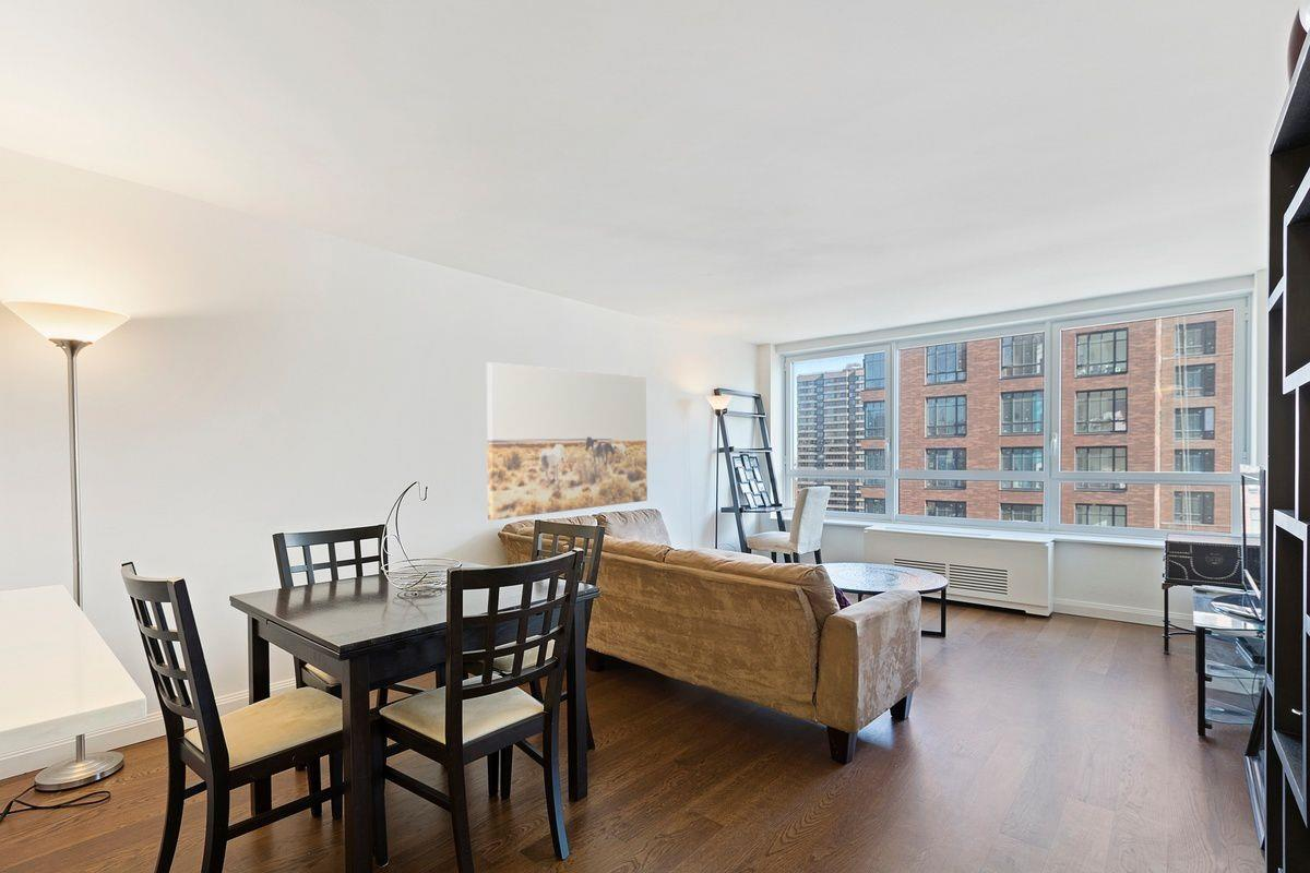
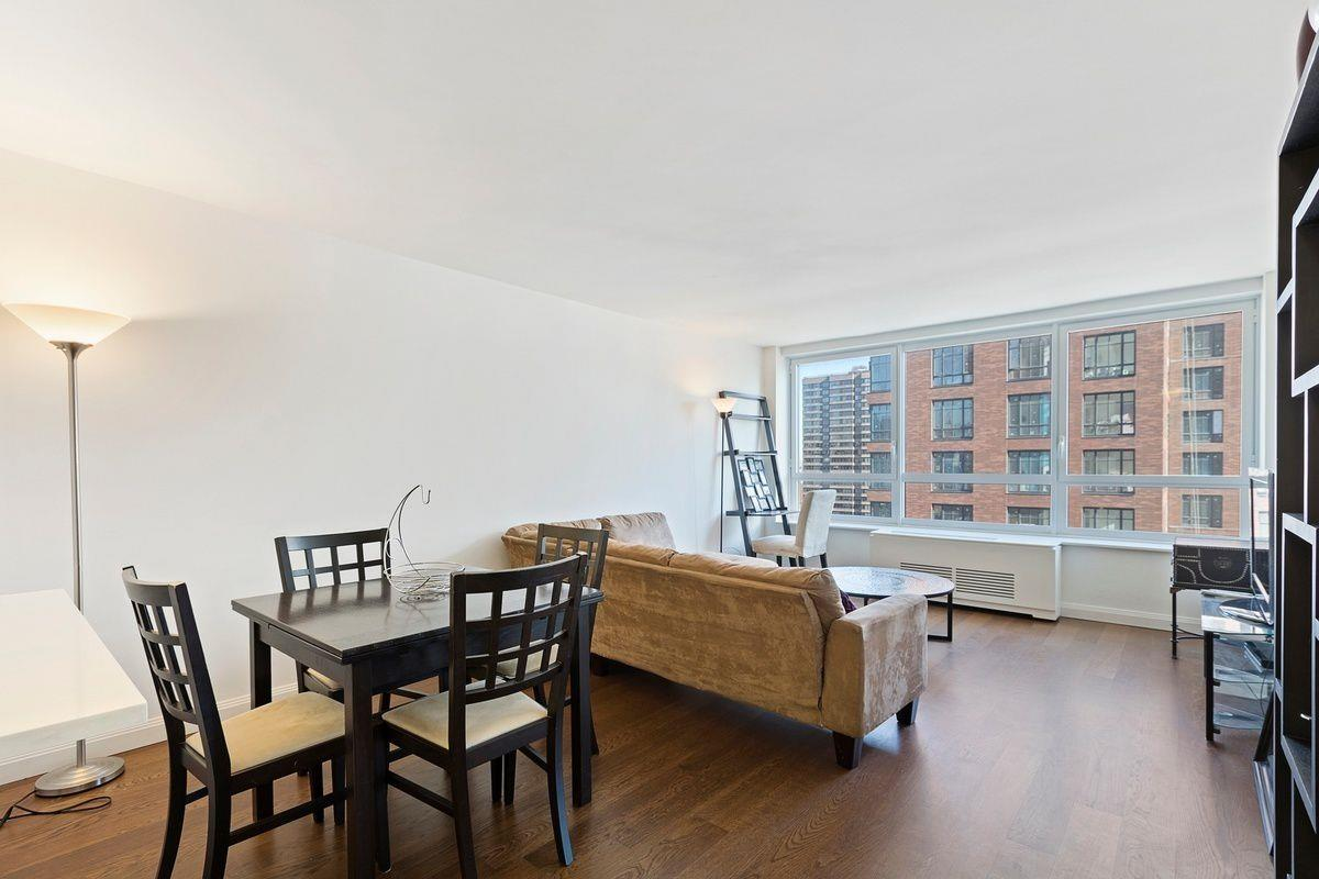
- wall art (576, 440)
